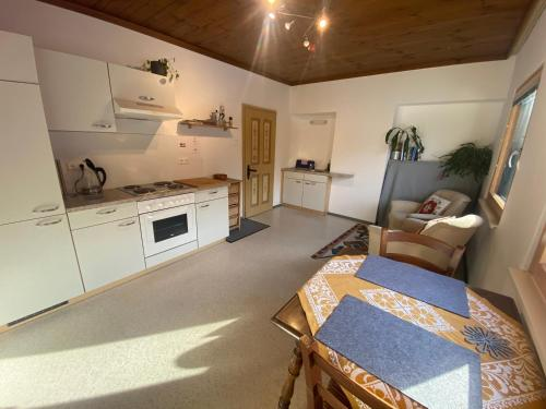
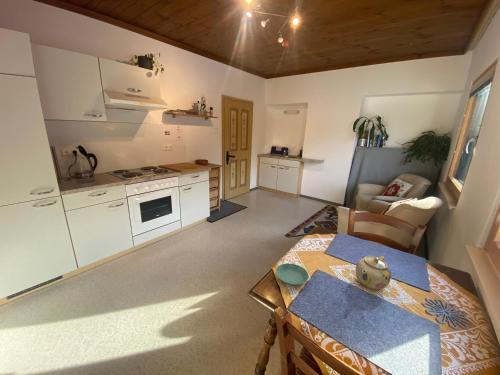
+ saucer (291, 275)
+ teapot (373, 271)
